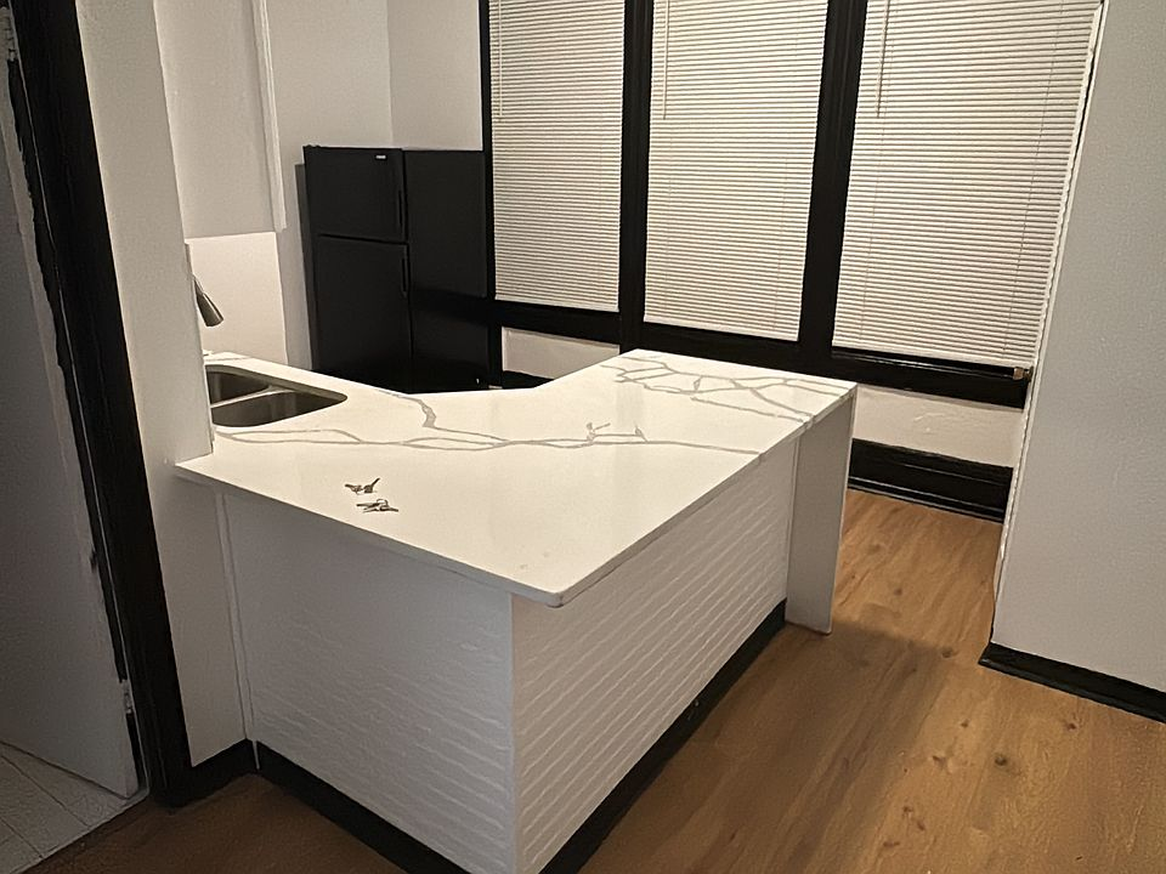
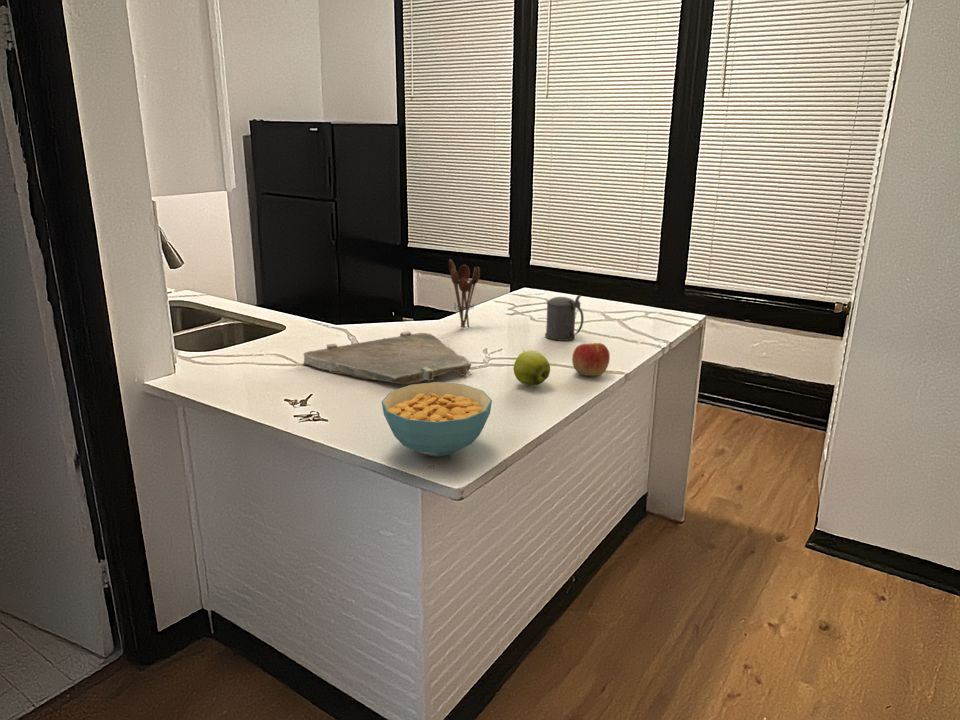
+ beer stein (565, 315)
+ utensil holder (462, 293)
+ cutting board (389, 359)
+ apple (531, 368)
+ cereal bowl (437, 425)
+ apple (590, 358)
